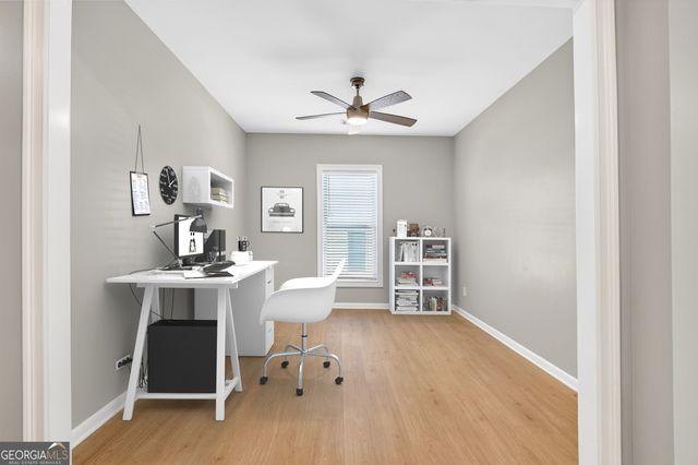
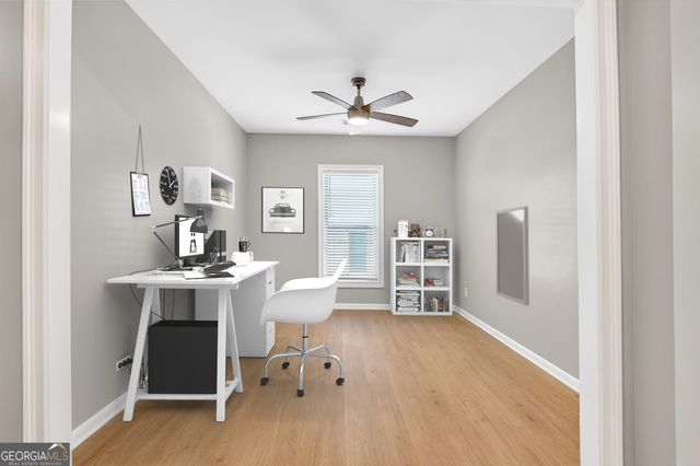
+ home mirror (511, 254)
